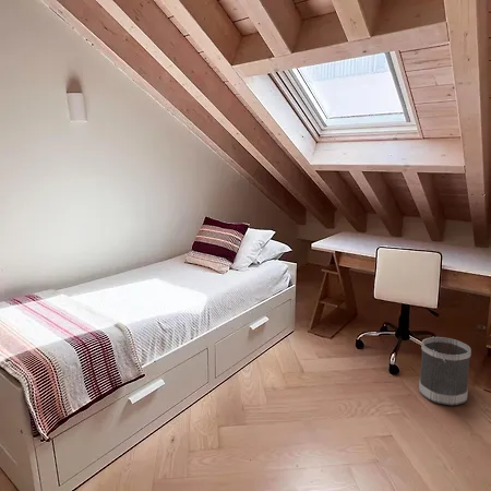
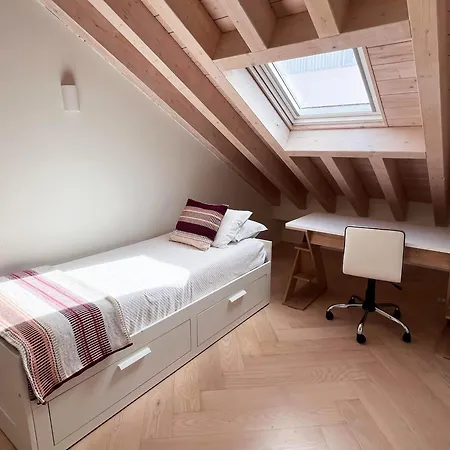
- wastebasket (444, 369)
